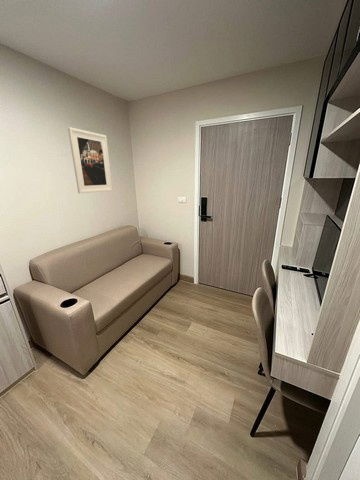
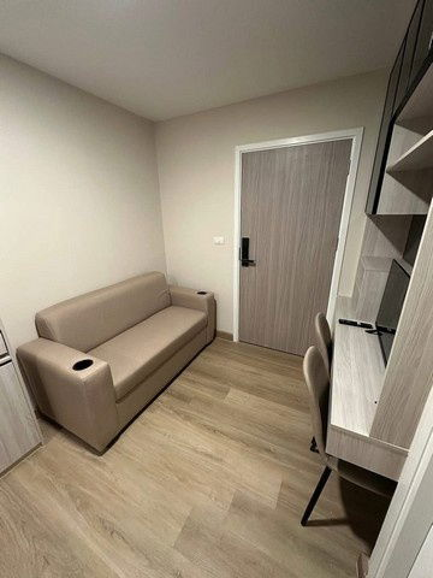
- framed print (92, 163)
